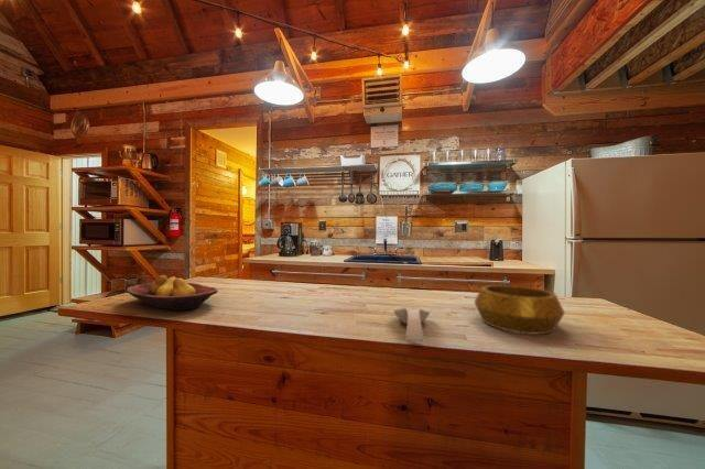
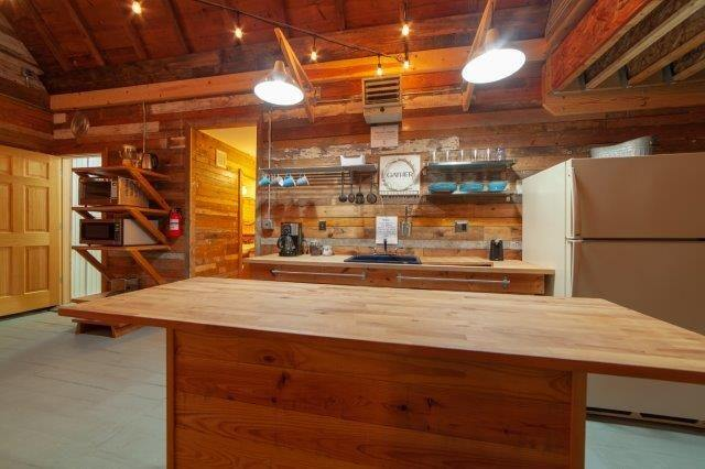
- decorative bowl (516, 306)
- fruit bowl (172, 290)
- spoon rest (412, 316)
